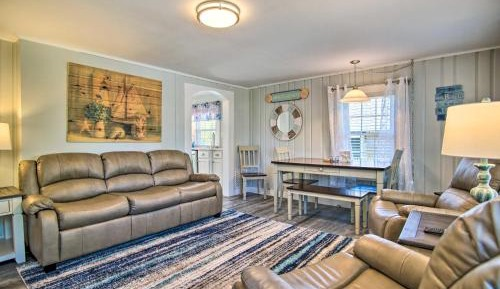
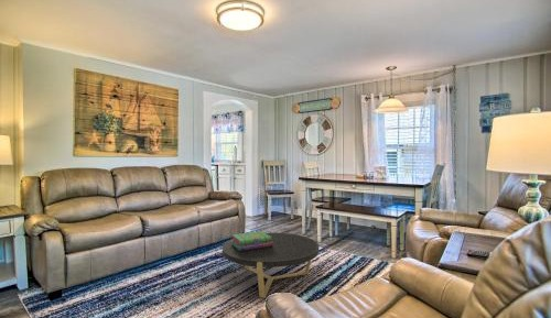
+ stack of books (251, 240)
+ coffee table (271, 262)
